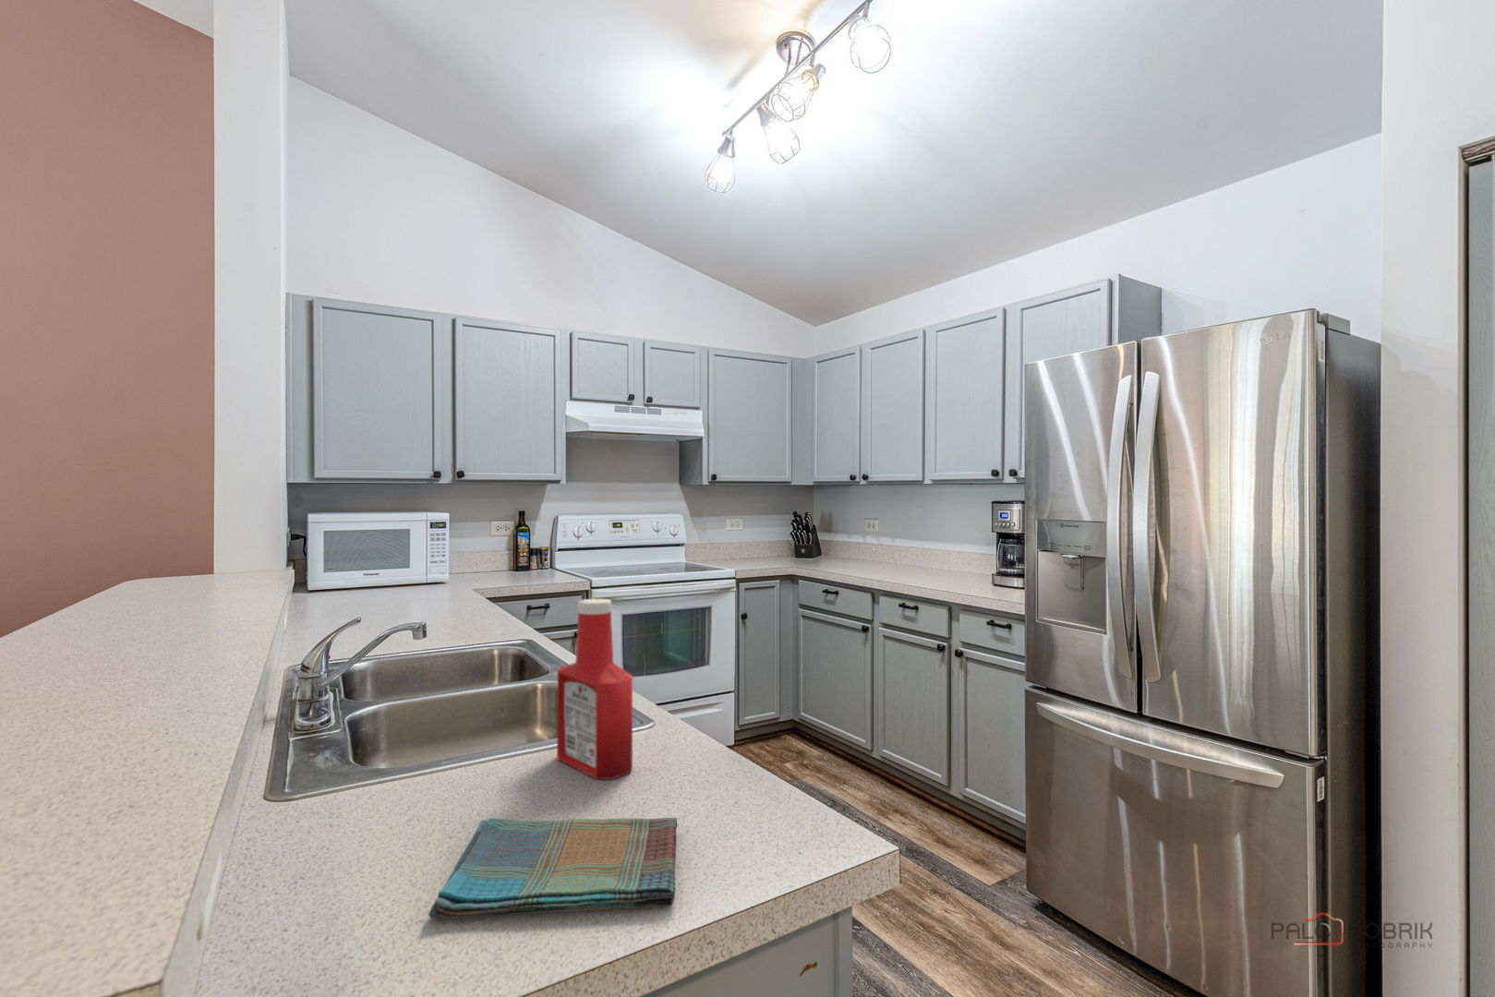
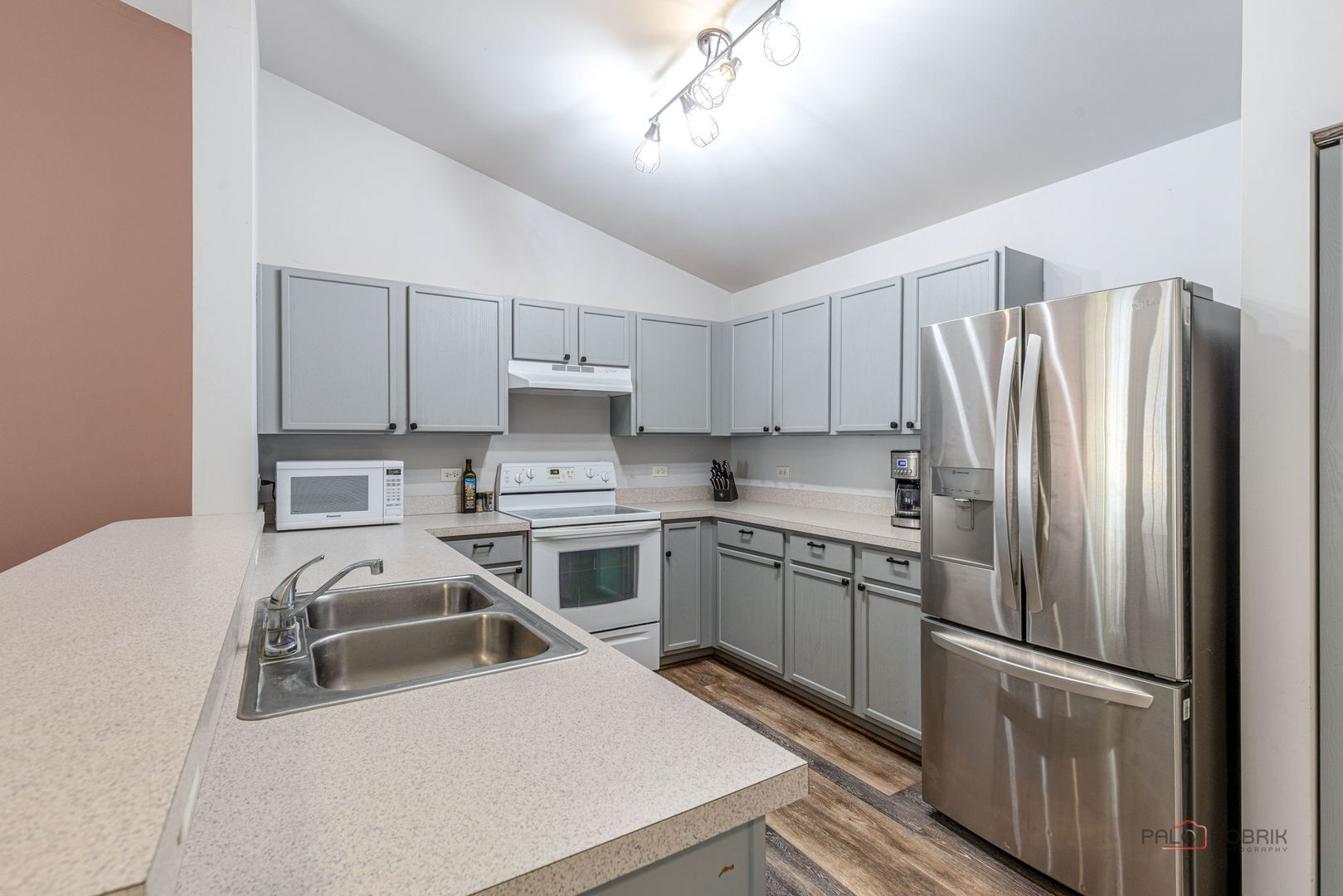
- dish towel (568, 858)
- soap bottle (593, 681)
